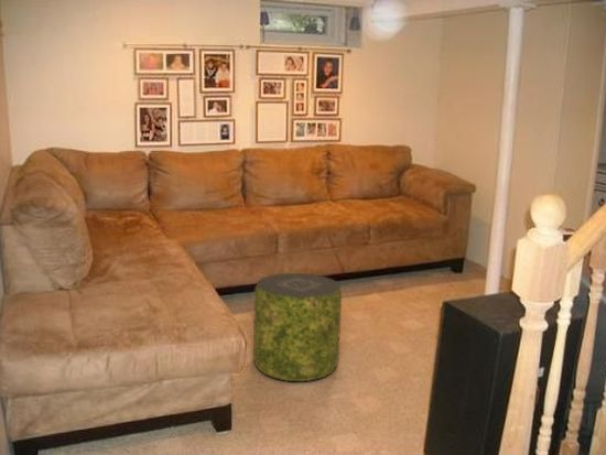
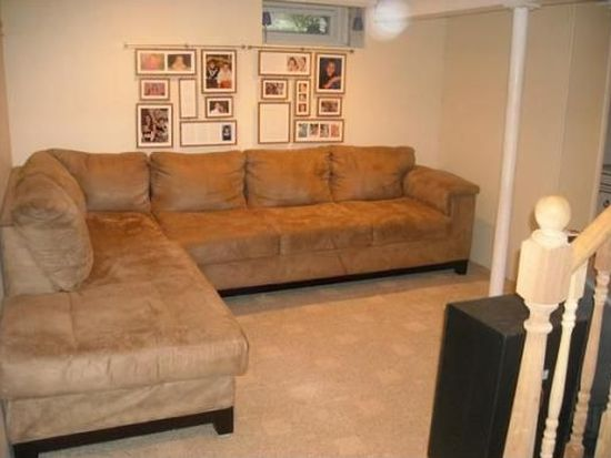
- pouf (296, 324)
